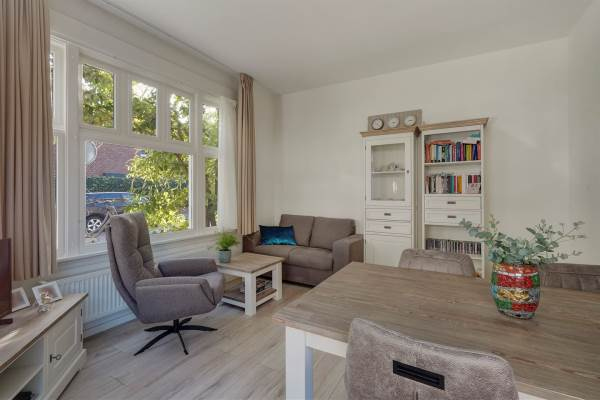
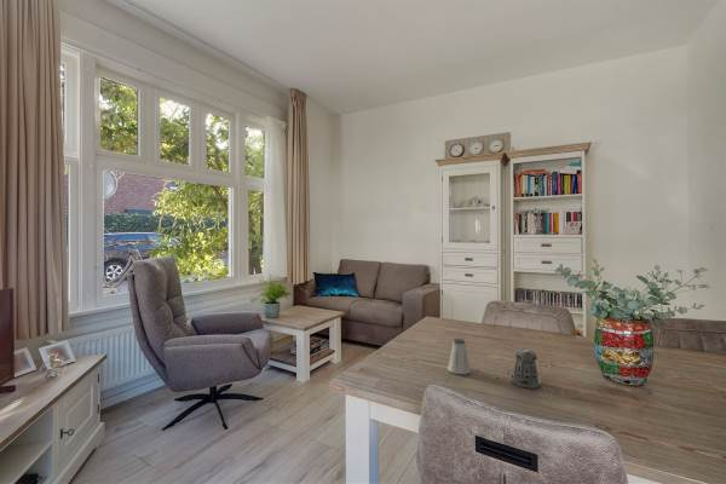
+ saltshaker (459, 355)
+ pepper shaker (525, 364)
